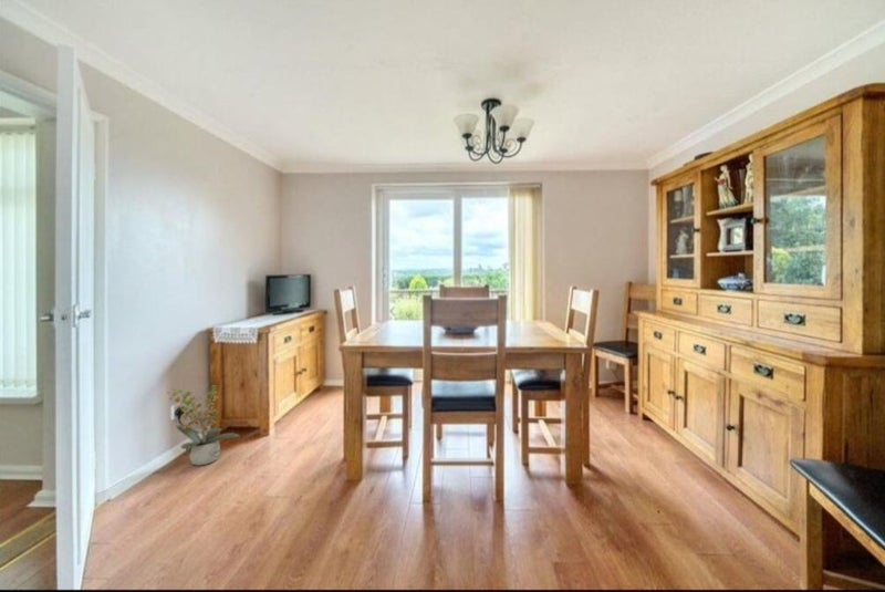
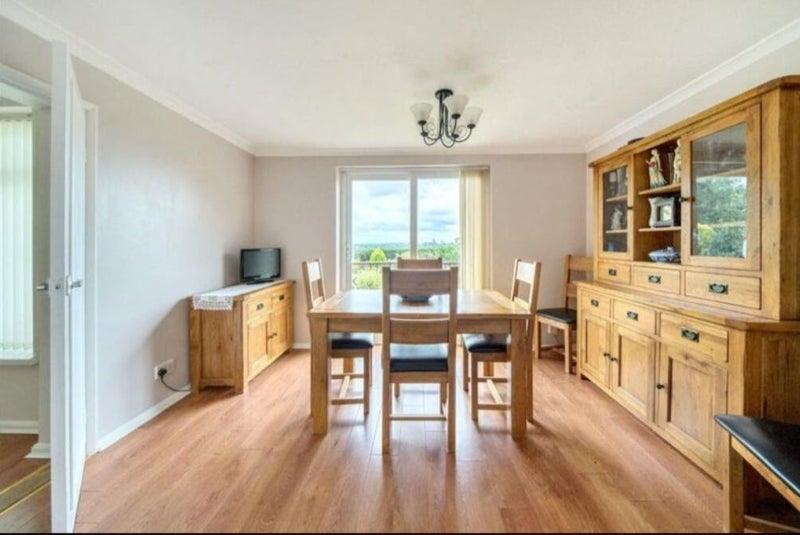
- potted plant (198, 424)
